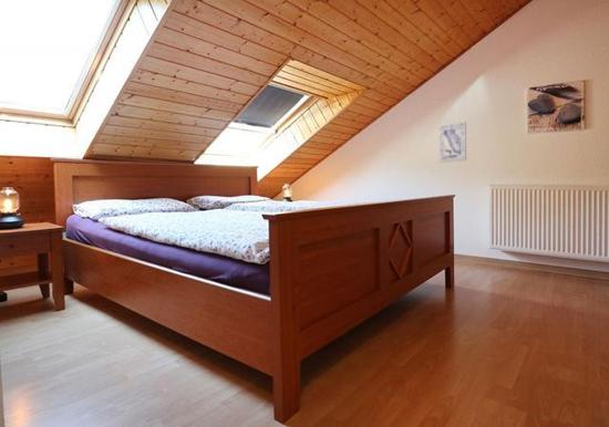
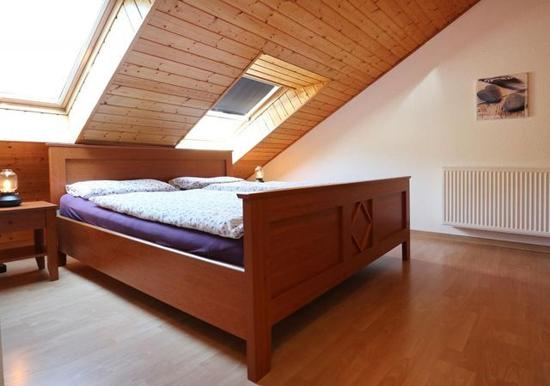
- wall art (452, 143)
